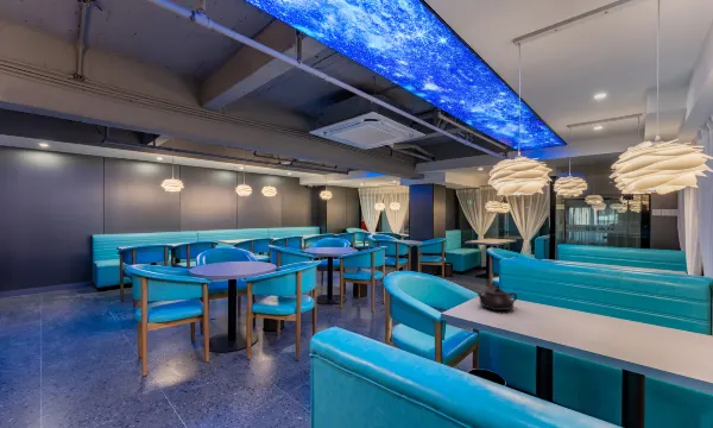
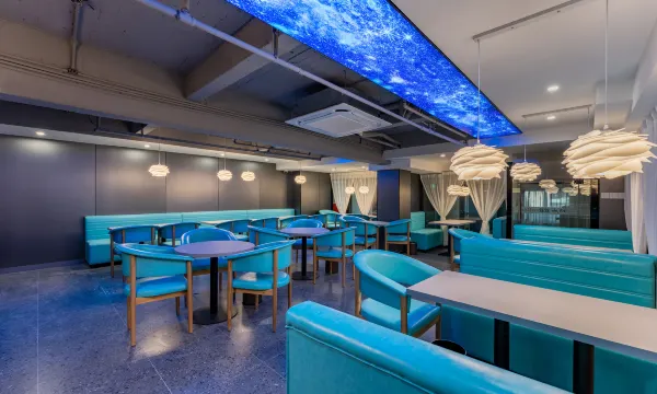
- teapot (497, 297)
